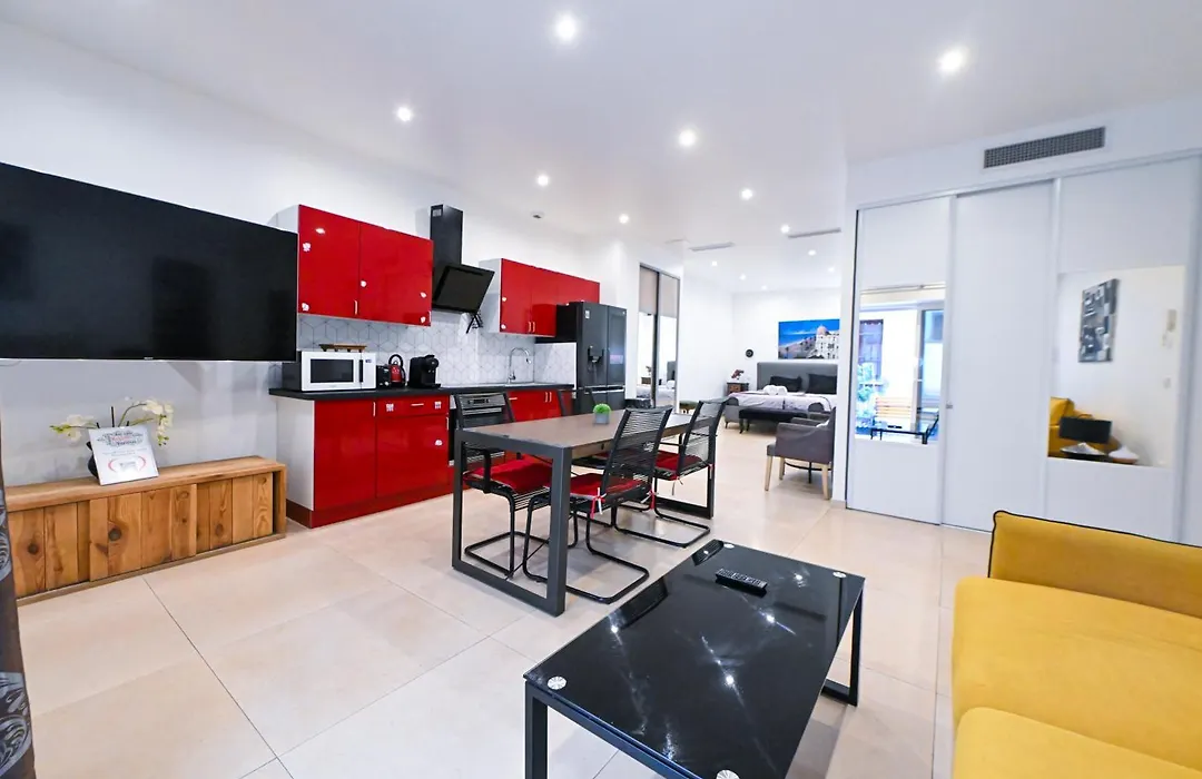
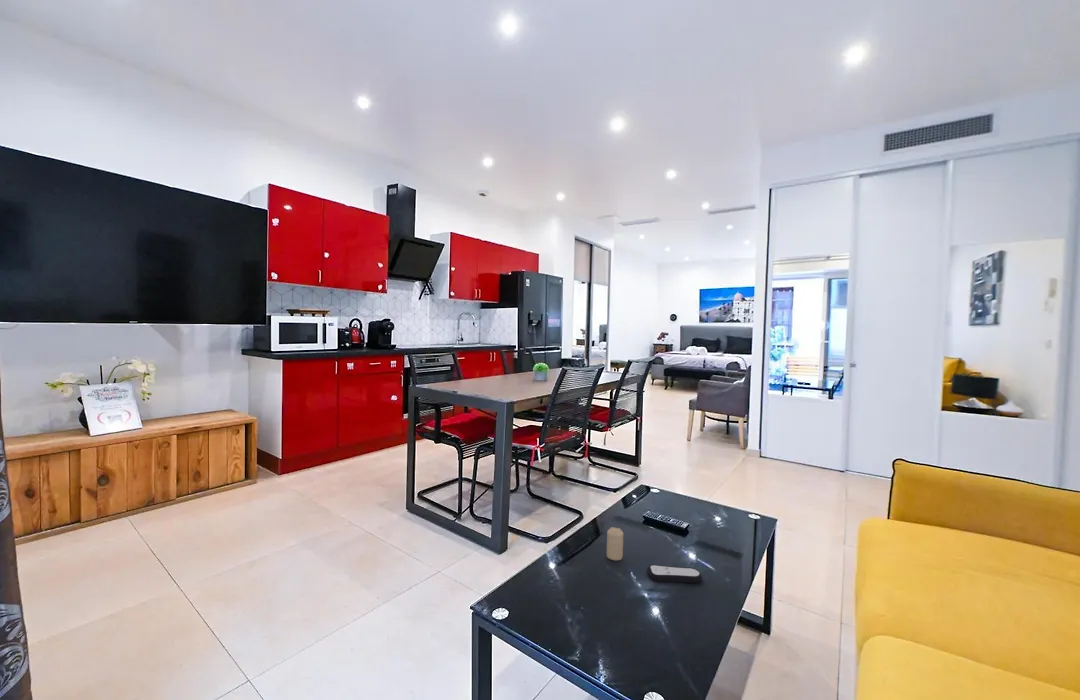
+ remote control (674, 573)
+ candle (614, 542)
